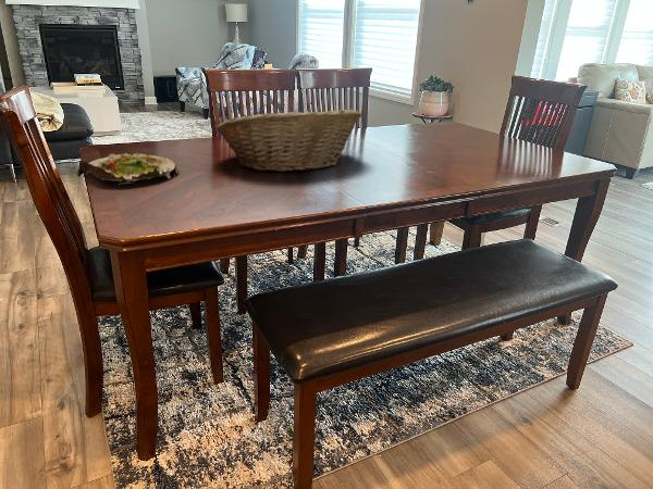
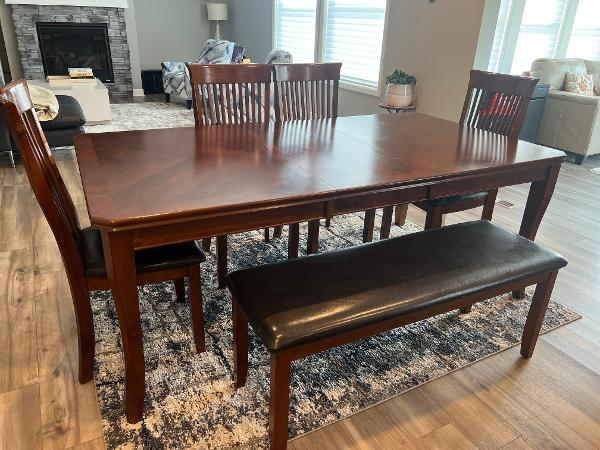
- fruit basket (289, 134)
- salad plate (131, 164)
